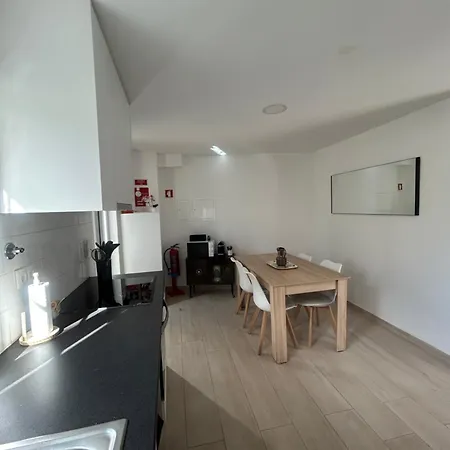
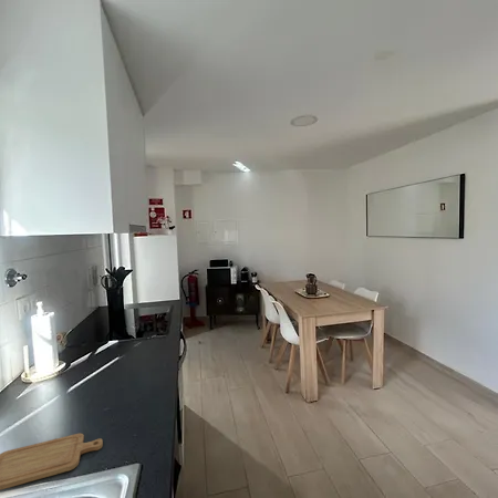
+ chopping board (49, 457)
